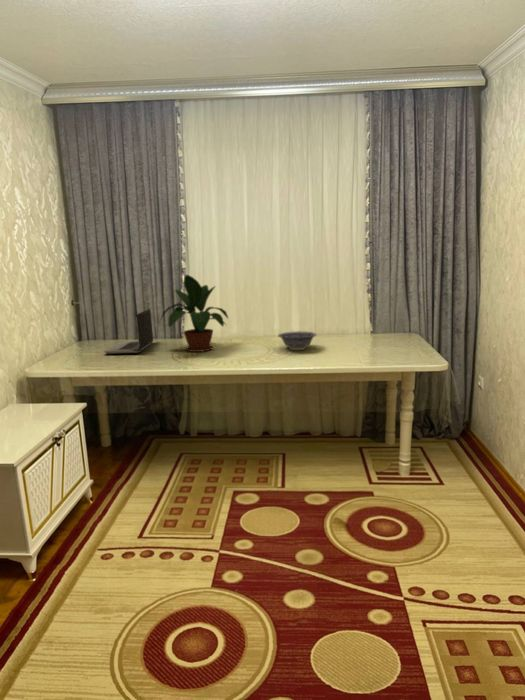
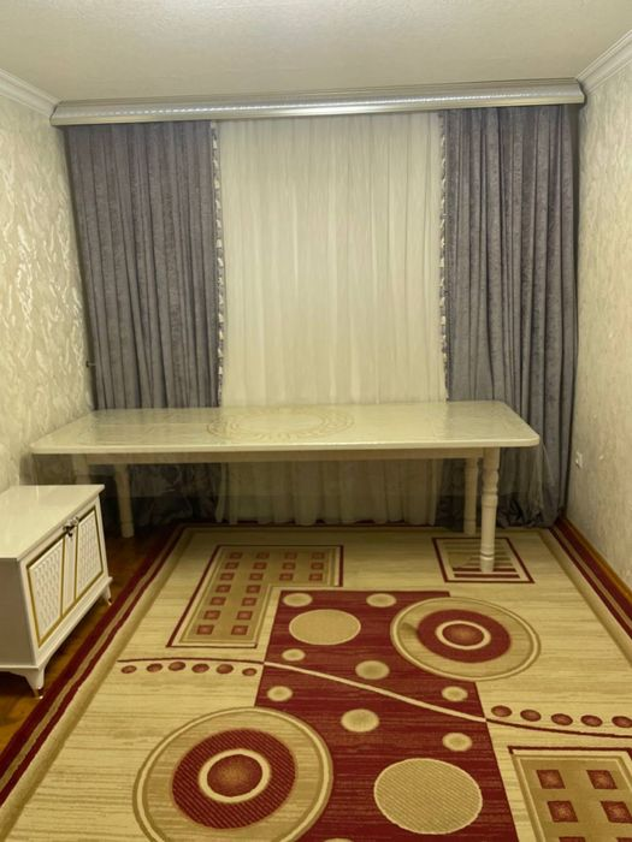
- decorative bowl (297, 341)
- laptop computer (137, 330)
- potted plant (195, 311)
